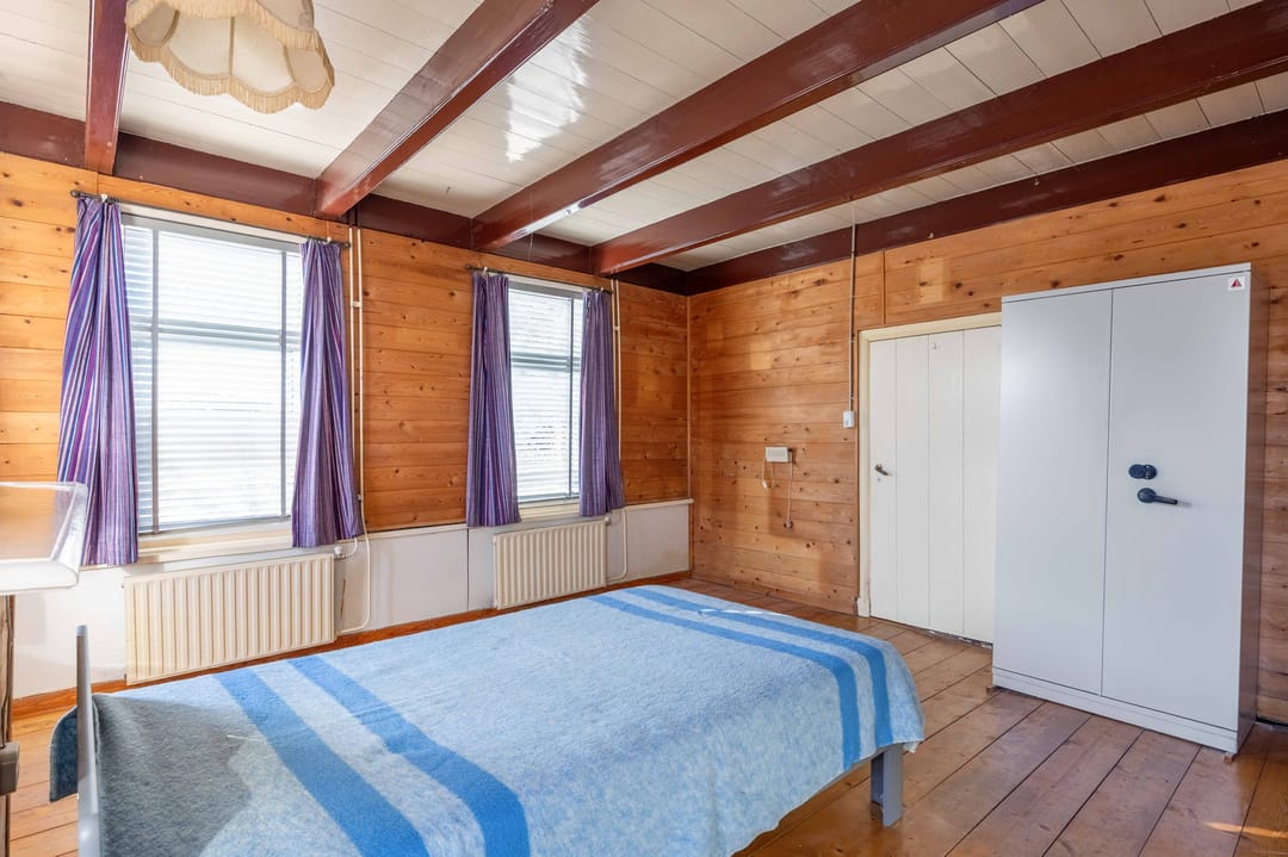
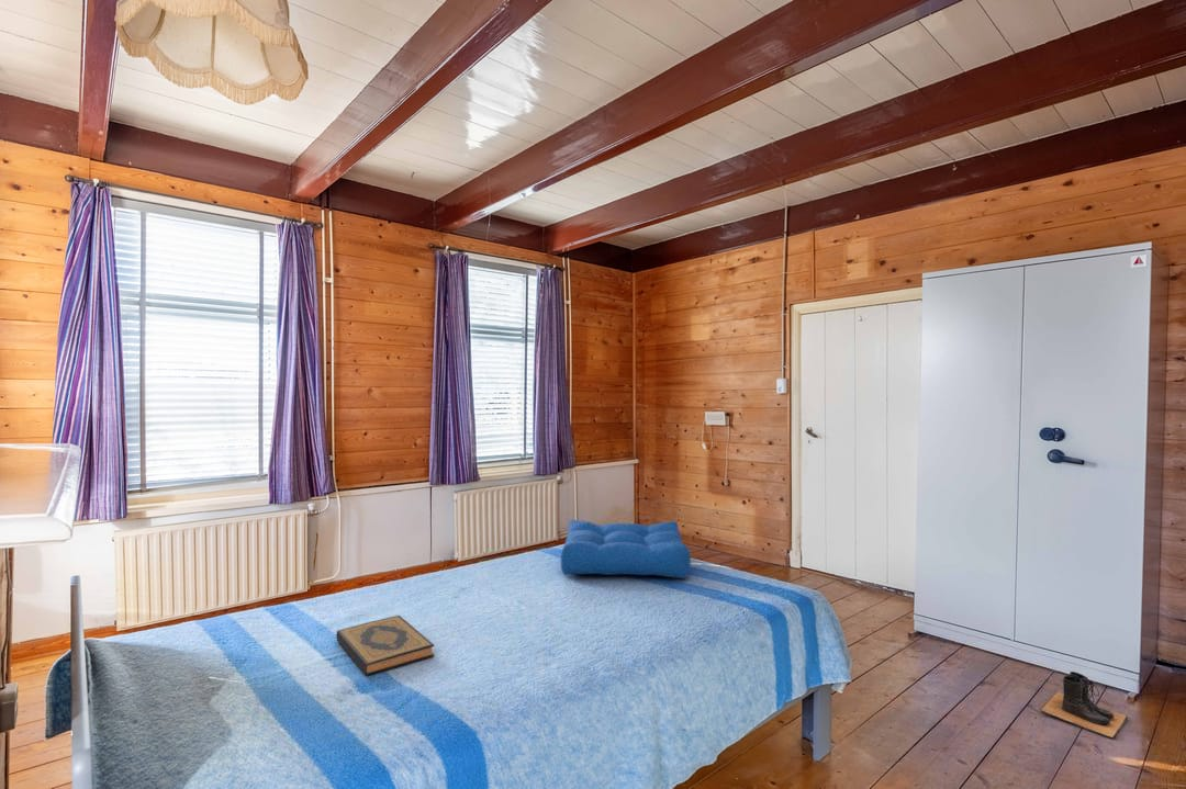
+ seat cushion (624, 546)
+ hardback book (383, 642)
+ boots (1083, 697)
